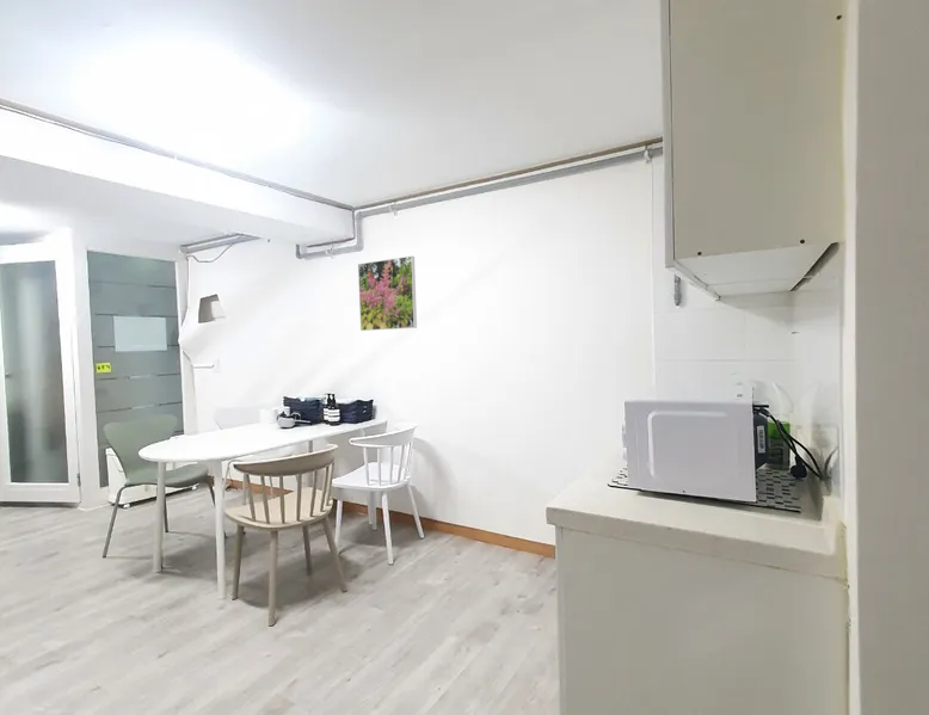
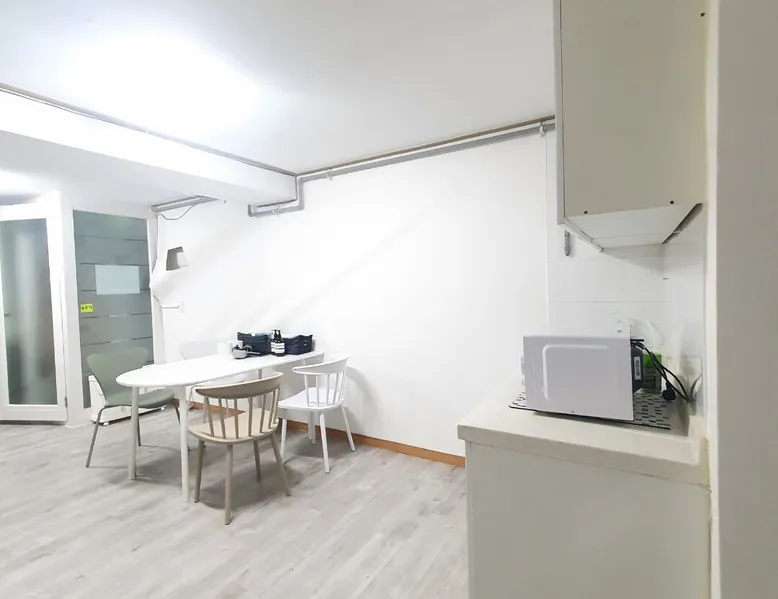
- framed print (386, 295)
